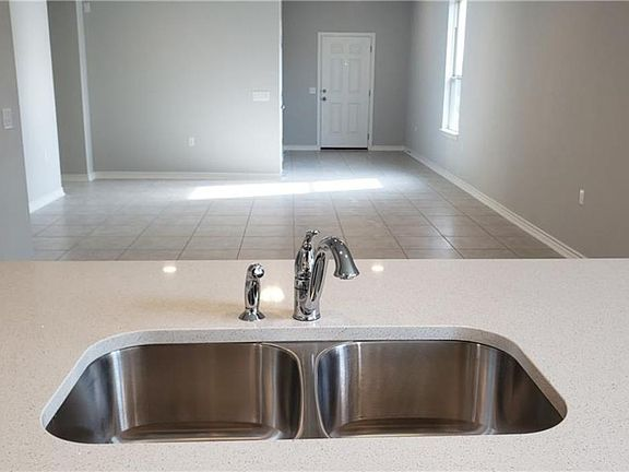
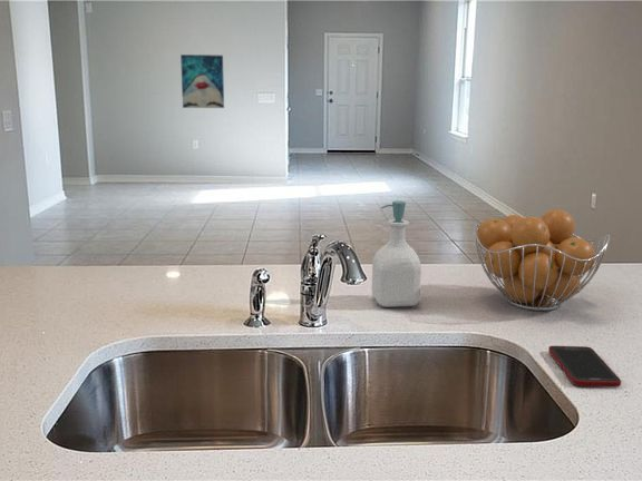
+ soap bottle (397, 252)
+ wall art (202, 81)
+ fruit basket (537, 257)
+ cell phone (582, 365)
